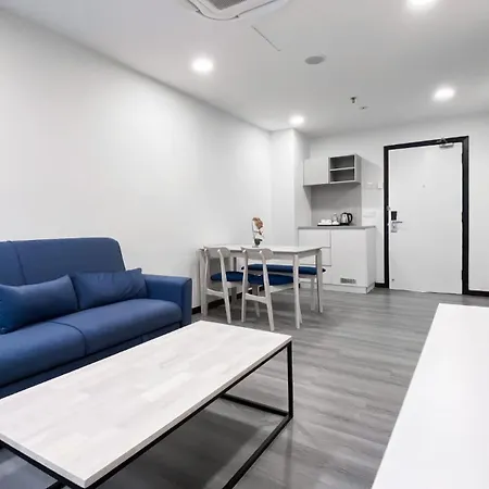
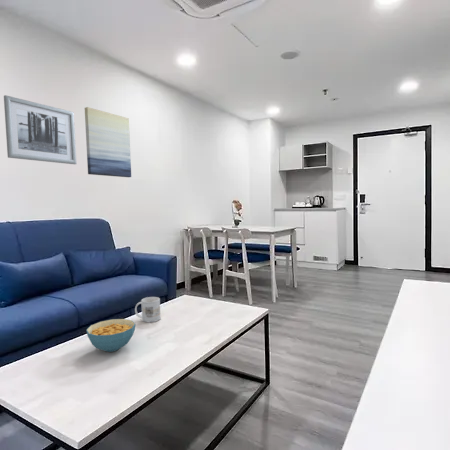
+ wall art (109, 144)
+ cereal bowl (111, 337)
+ wall art (43, 133)
+ mug (149, 309)
